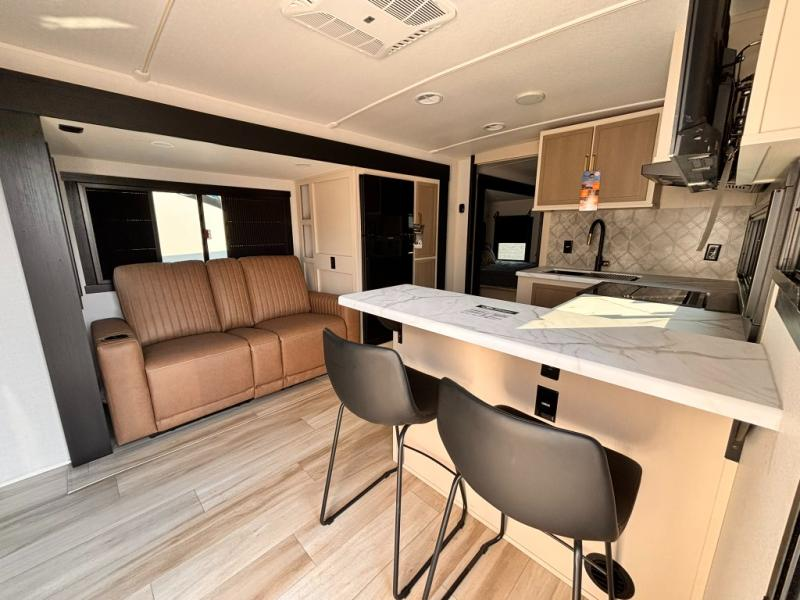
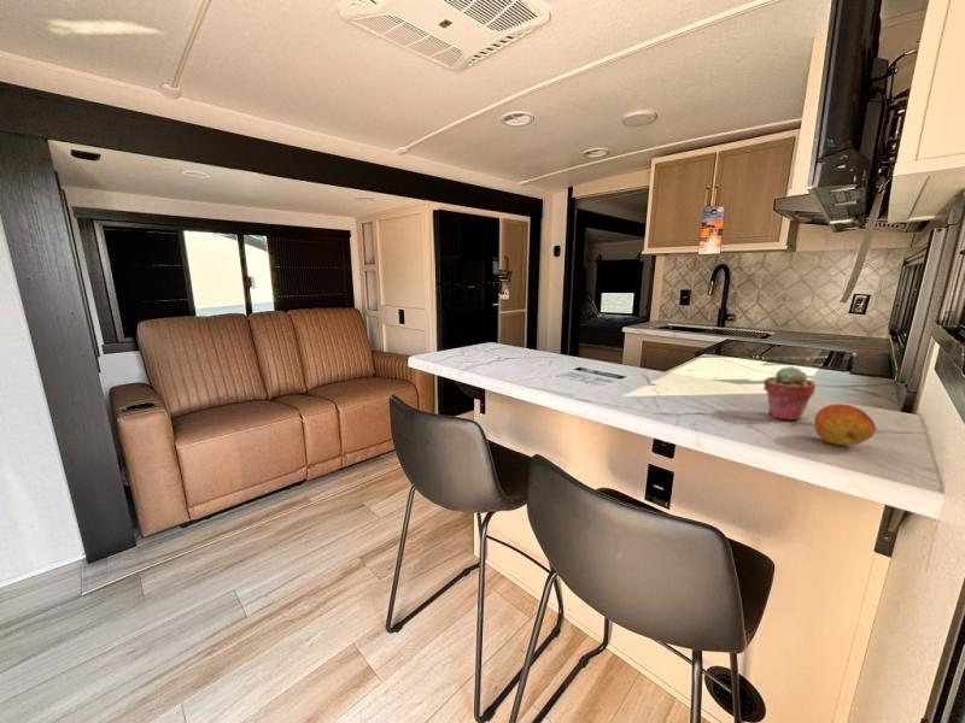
+ fruit (841, 424)
+ potted succulent (788, 390)
